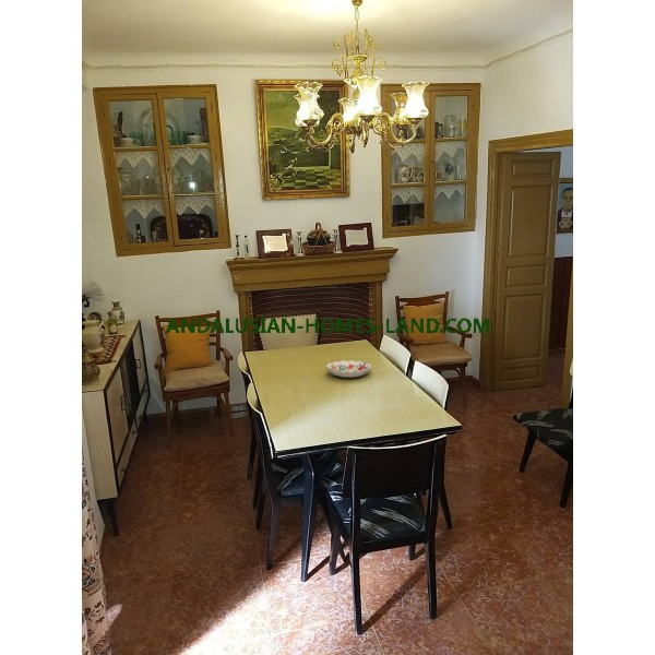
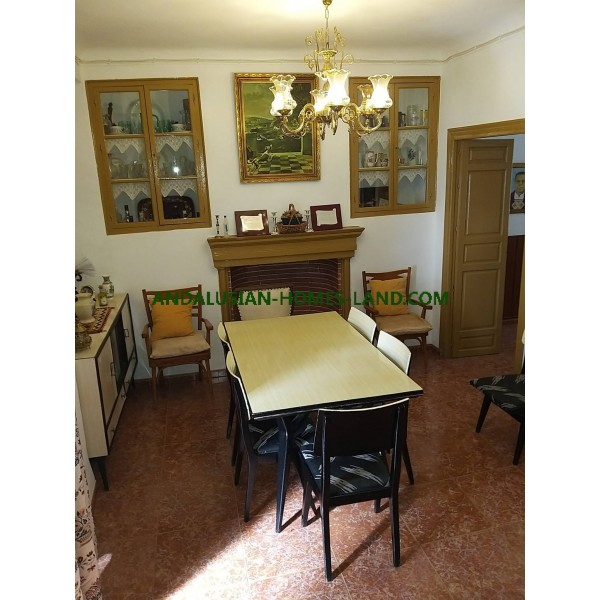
- decorative bowl (348, 369)
